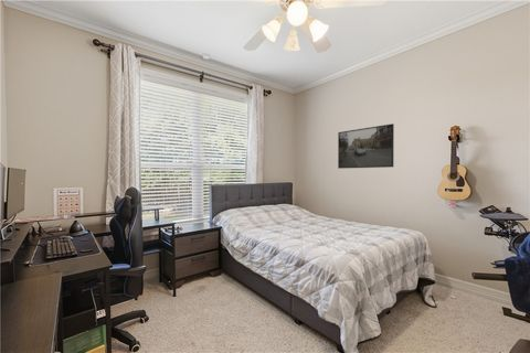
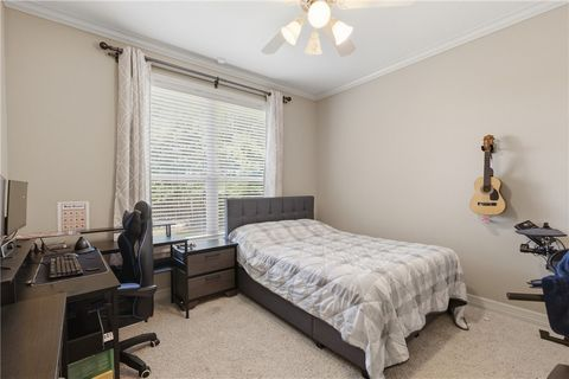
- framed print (363, 148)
